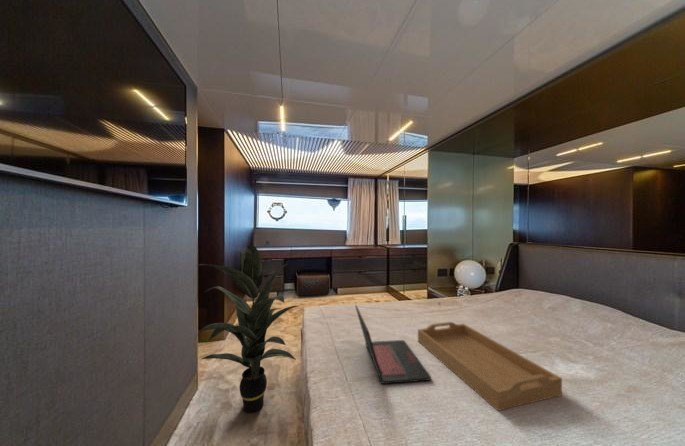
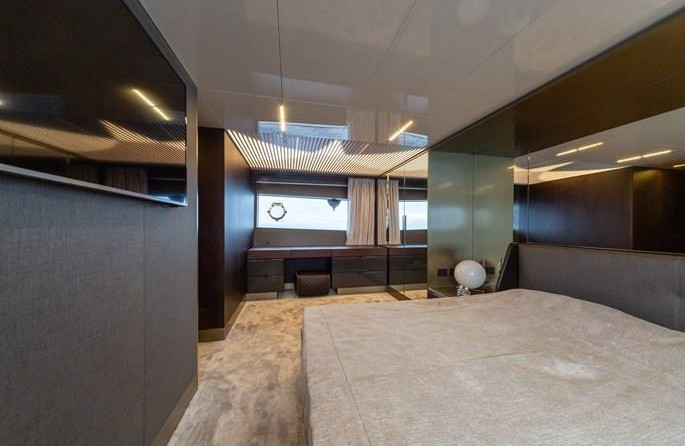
- indoor plant (248, 327)
- serving tray (476, 354)
- laptop (388, 341)
